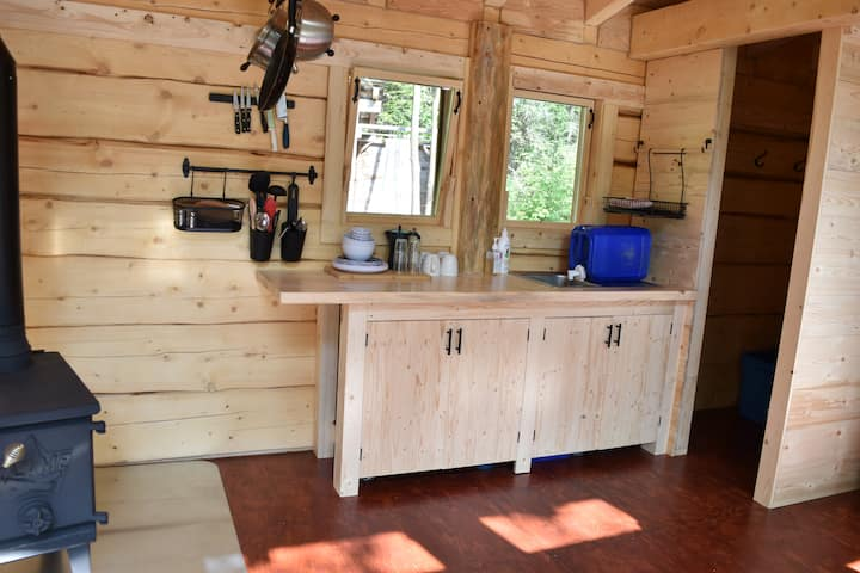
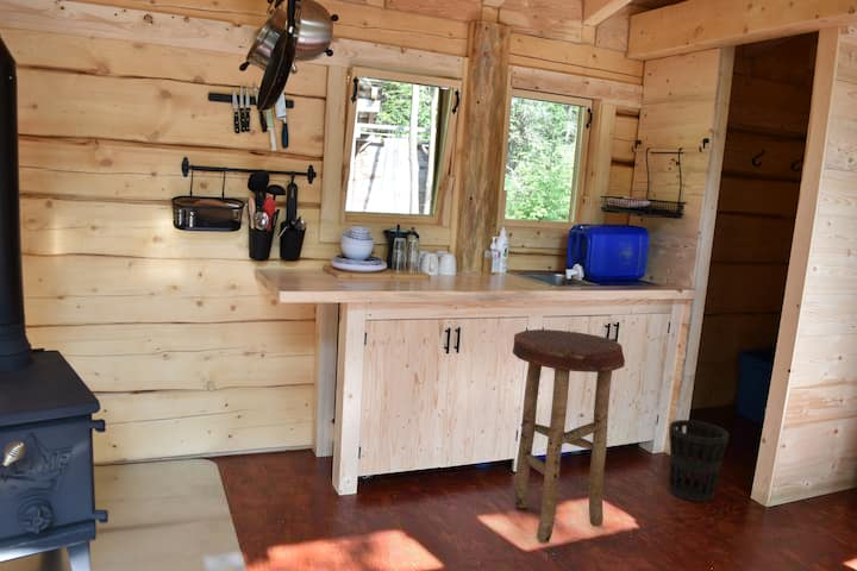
+ wastebasket (694, 460)
+ stool (559, 432)
